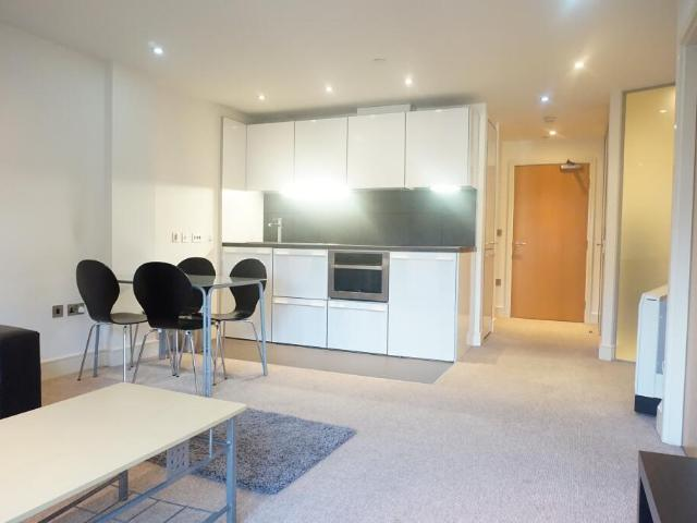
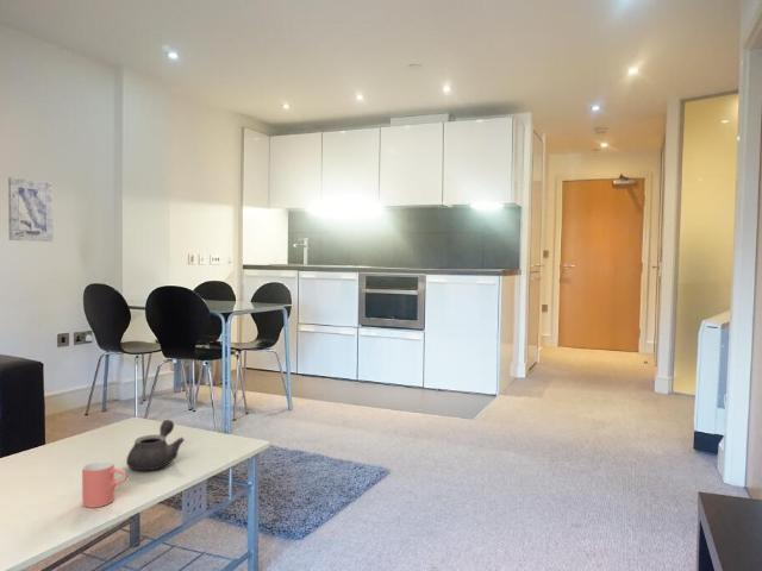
+ cup (105, 483)
+ teapot (158, 444)
+ wall art (31, 211)
